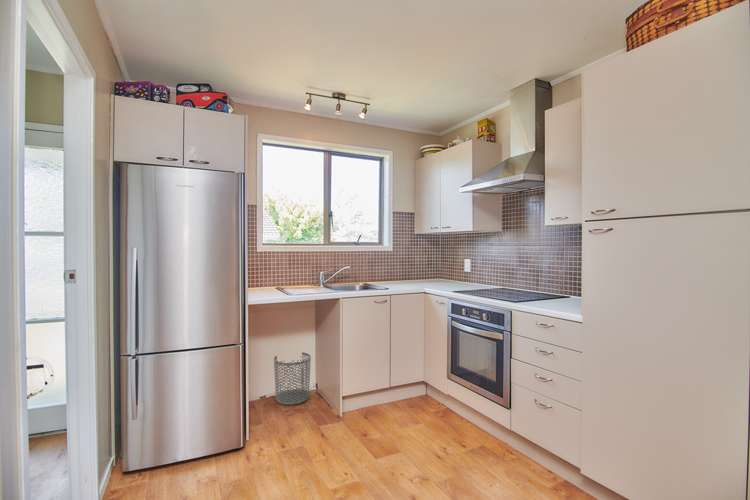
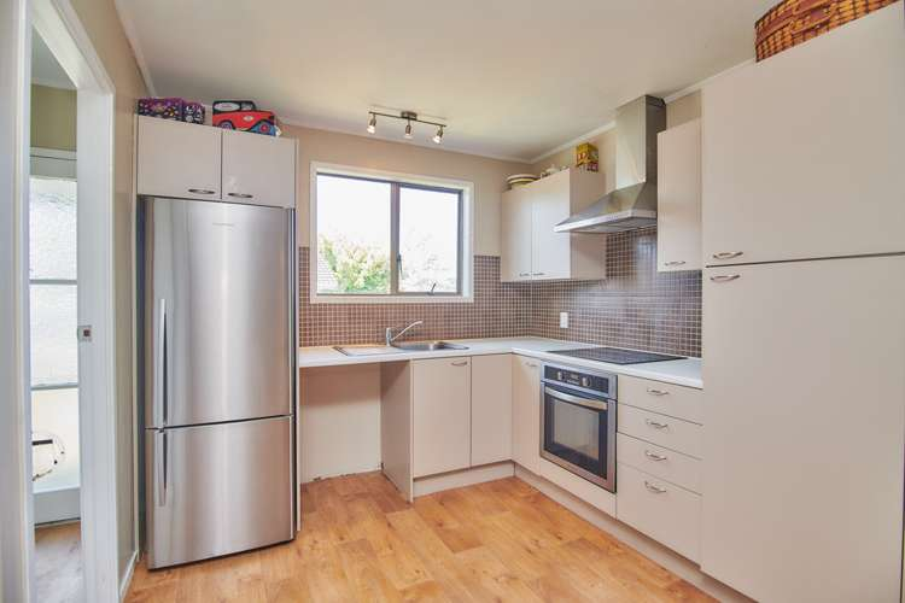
- waste bin (292, 377)
